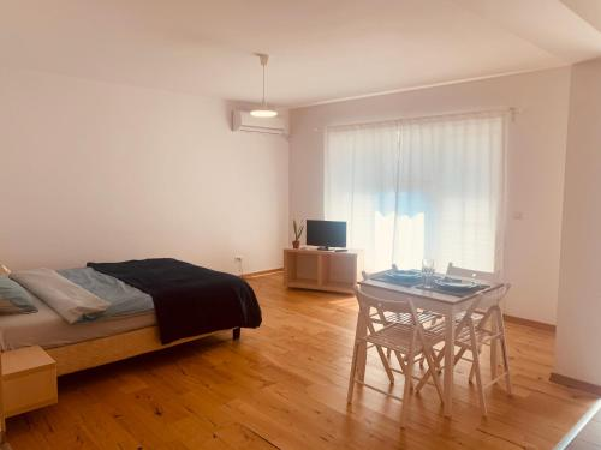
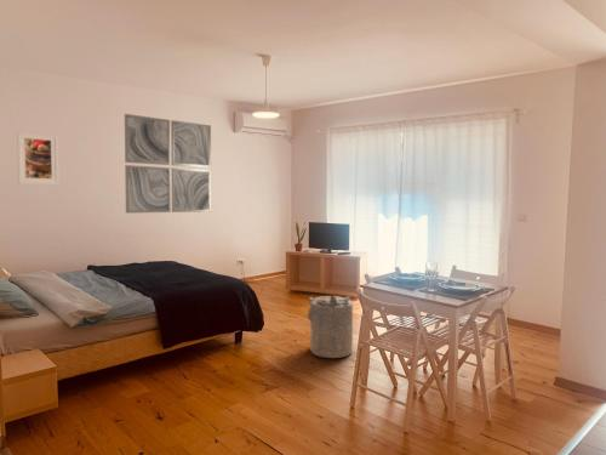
+ laundry hamper (328, 323)
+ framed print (38, 158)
+ wall art (170, 167)
